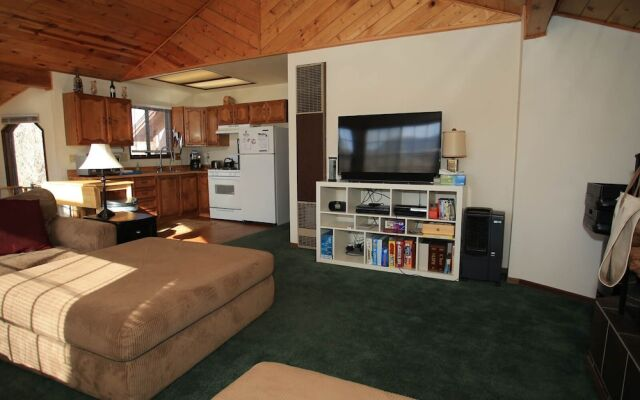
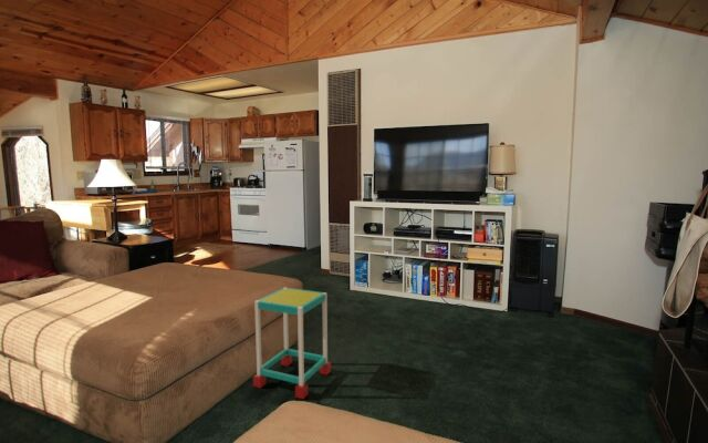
+ side table (288, 338)
